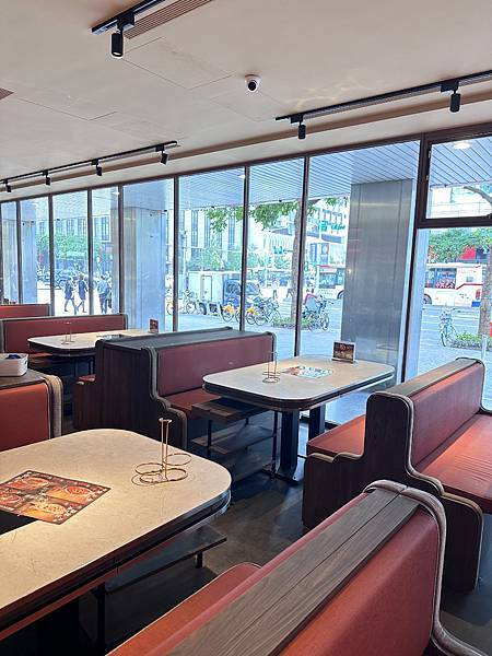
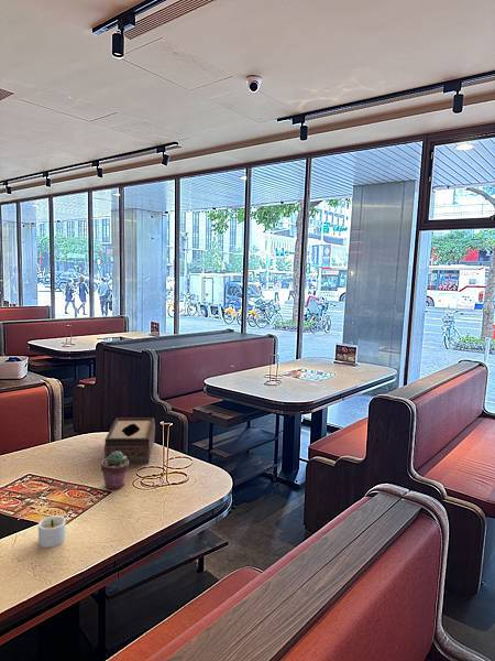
+ potted succulent (114, 468)
+ tissue box (131, 440)
+ candle (45, 530)
